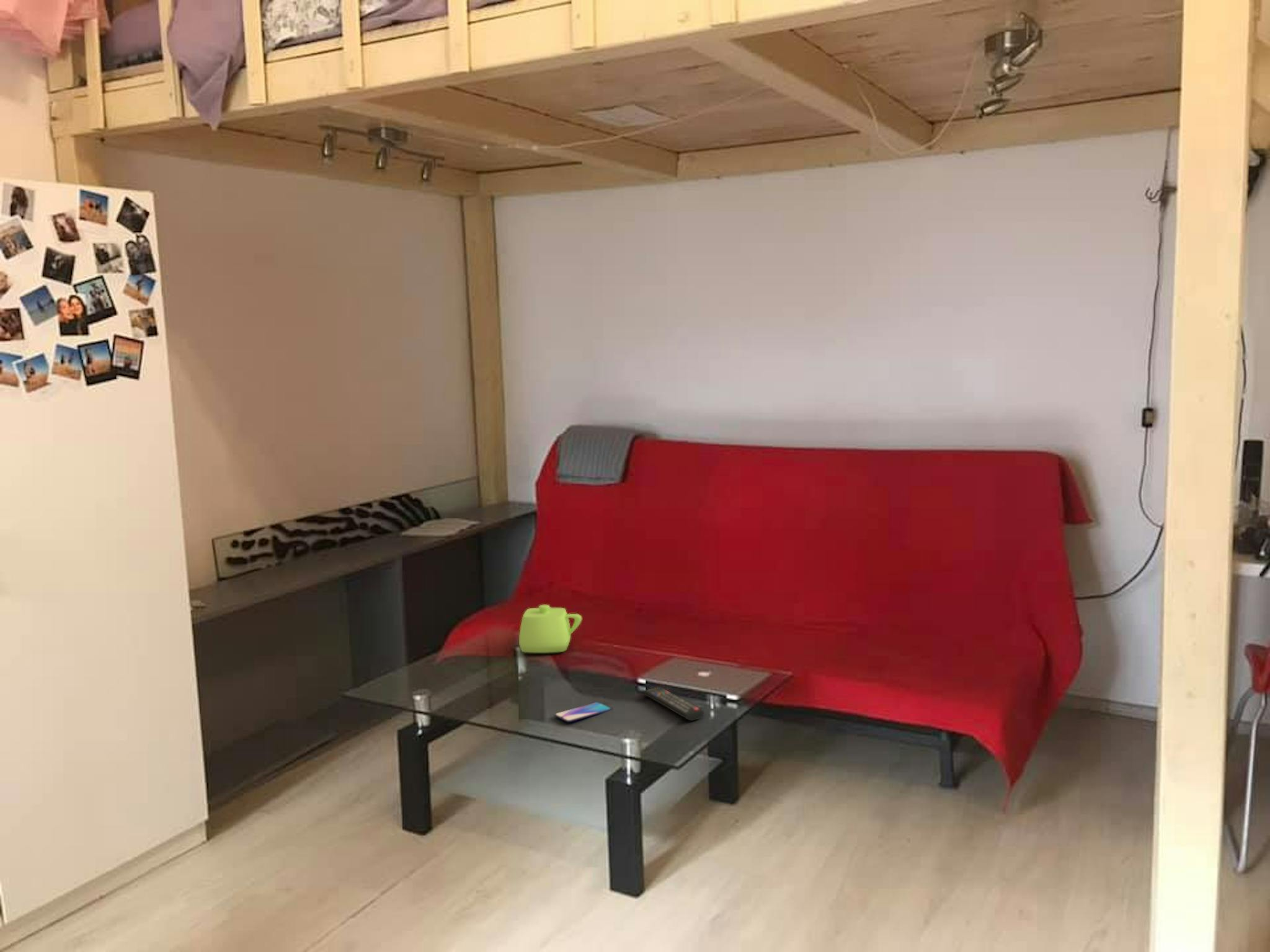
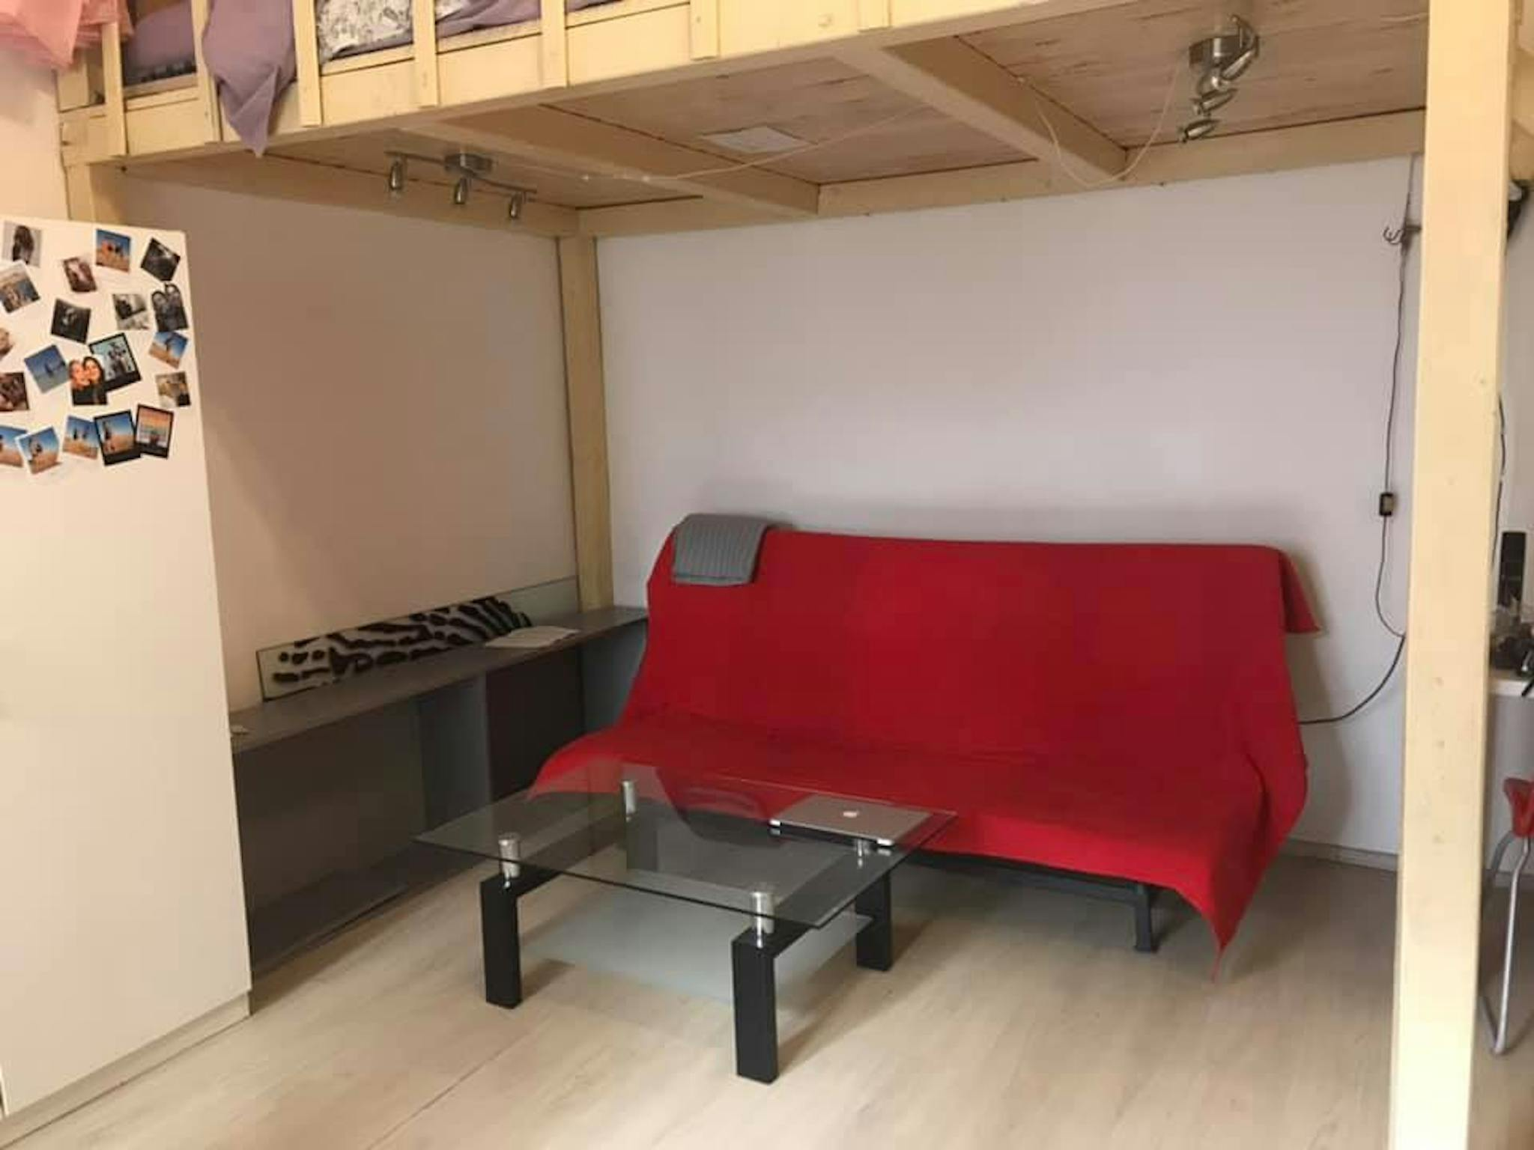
- smartphone (584, 712)
- teapot (552, 624)
- remote control (672, 703)
